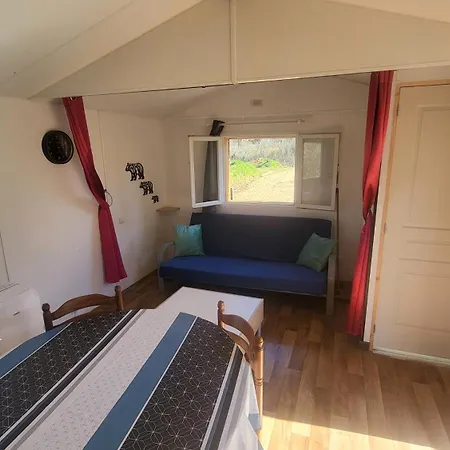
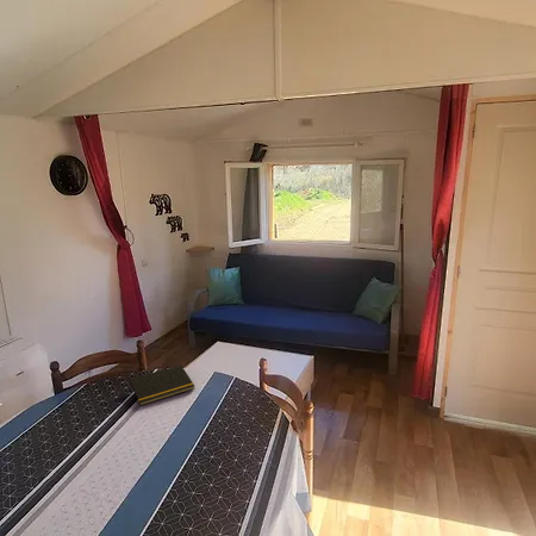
+ notepad (162, 384)
